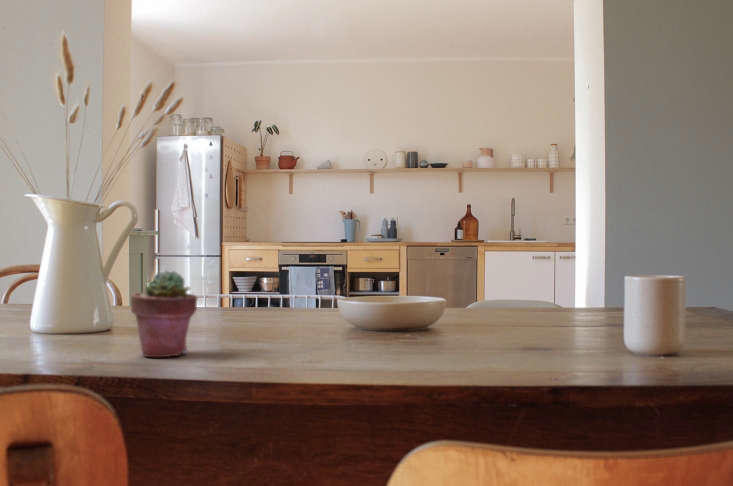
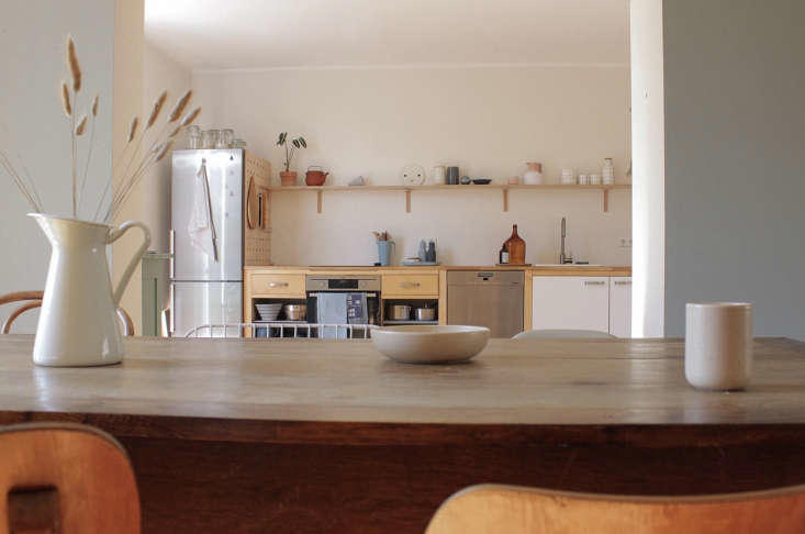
- potted succulent (164, 311)
